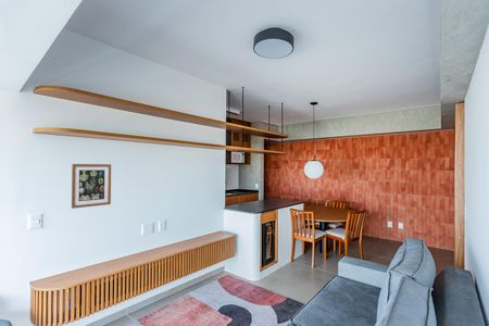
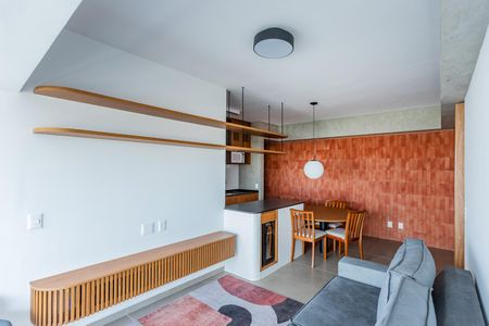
- wall art (92, 185)
